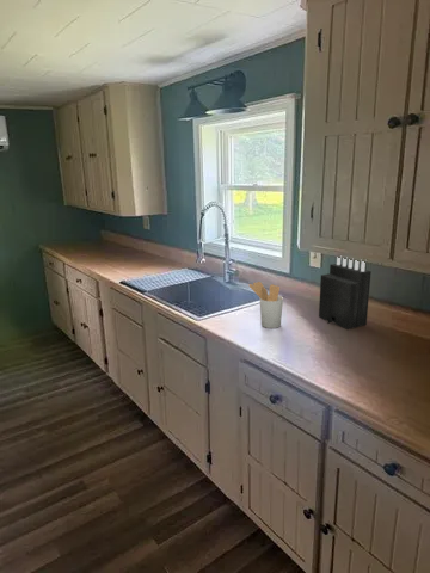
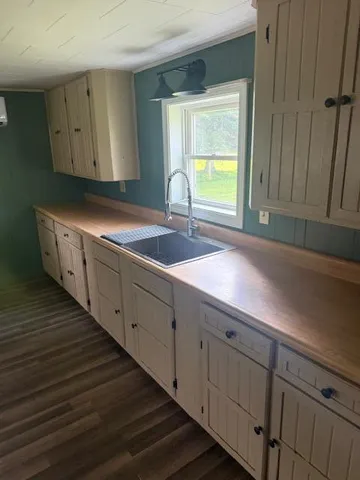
- knife block (342, 282)
- utensil holder (265, 303)
